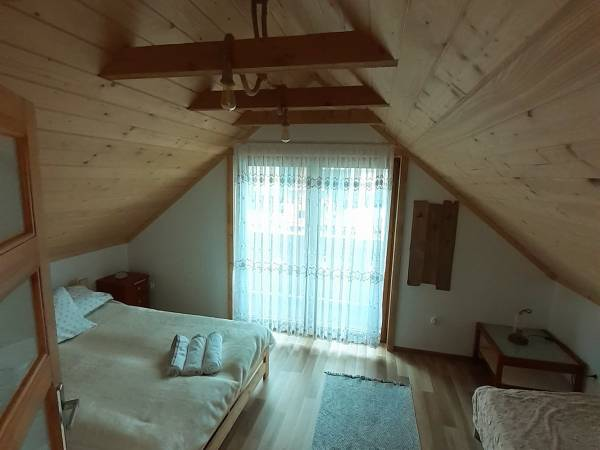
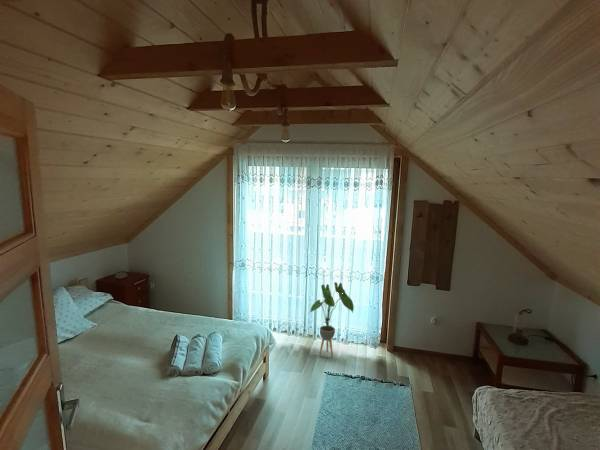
+ house plant (330, 319)
